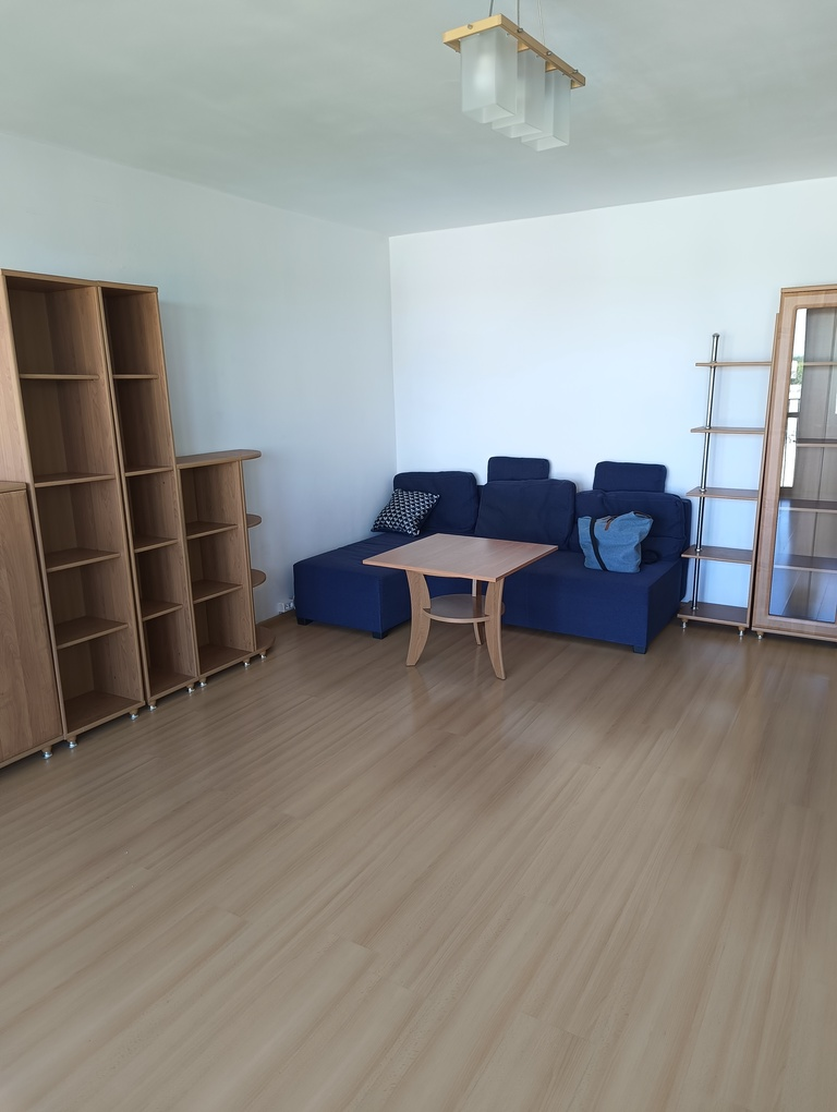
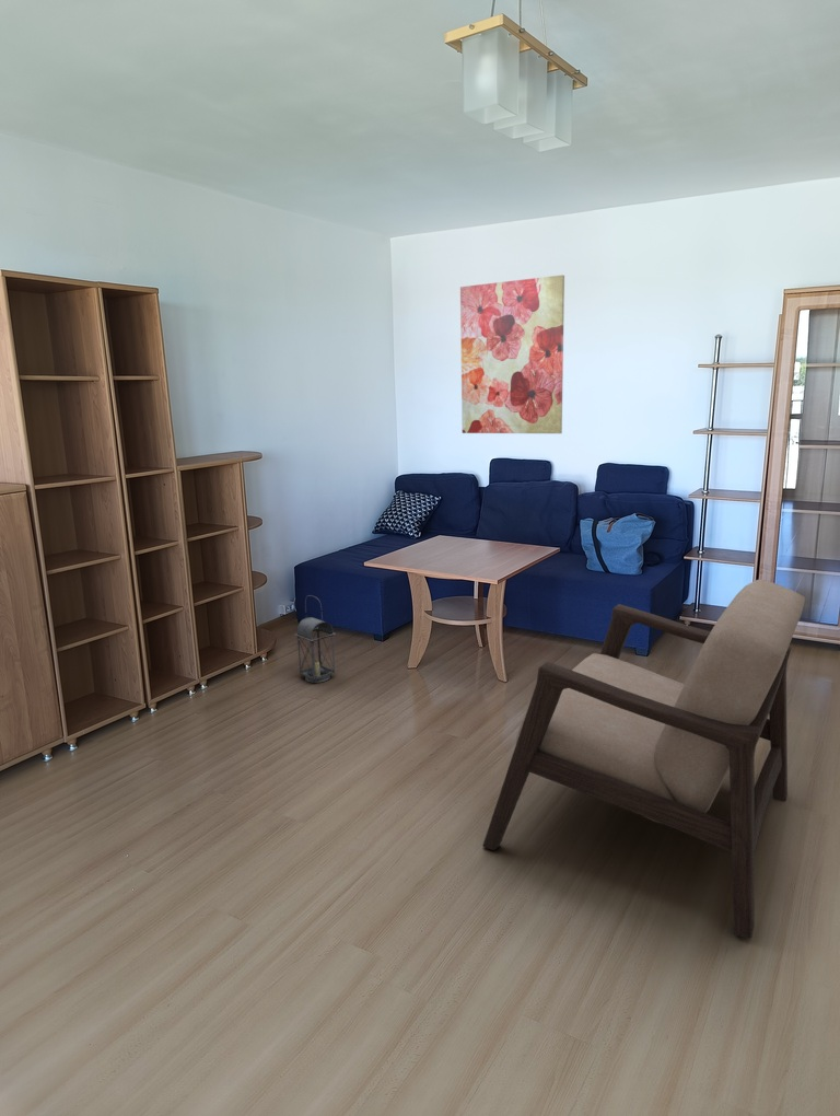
+ lantern (314, 636)
+ armchair (649, 709)
+ wall art (510, 359)
